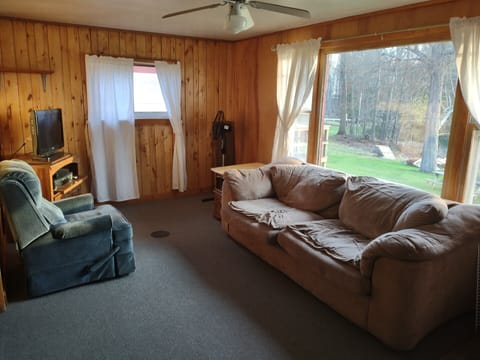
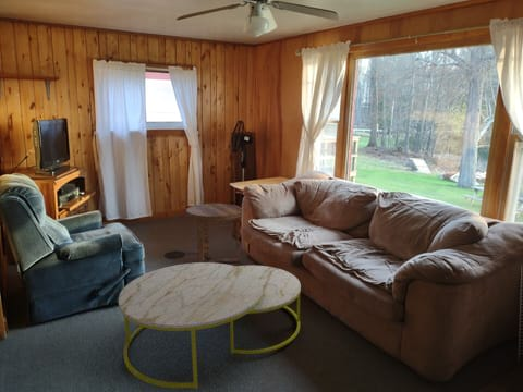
+ side table (208, 235)
+ coffee table (214, 307)
